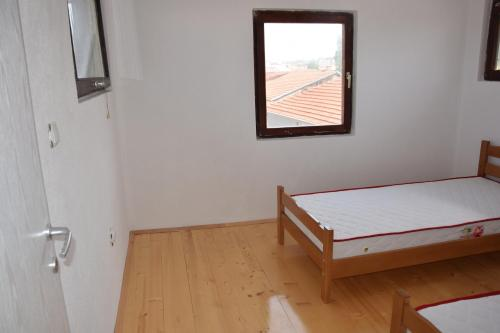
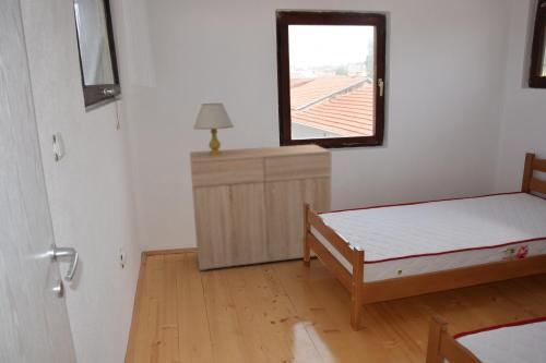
+ table lamp (213, 129)
+ dresser (260, 204)
